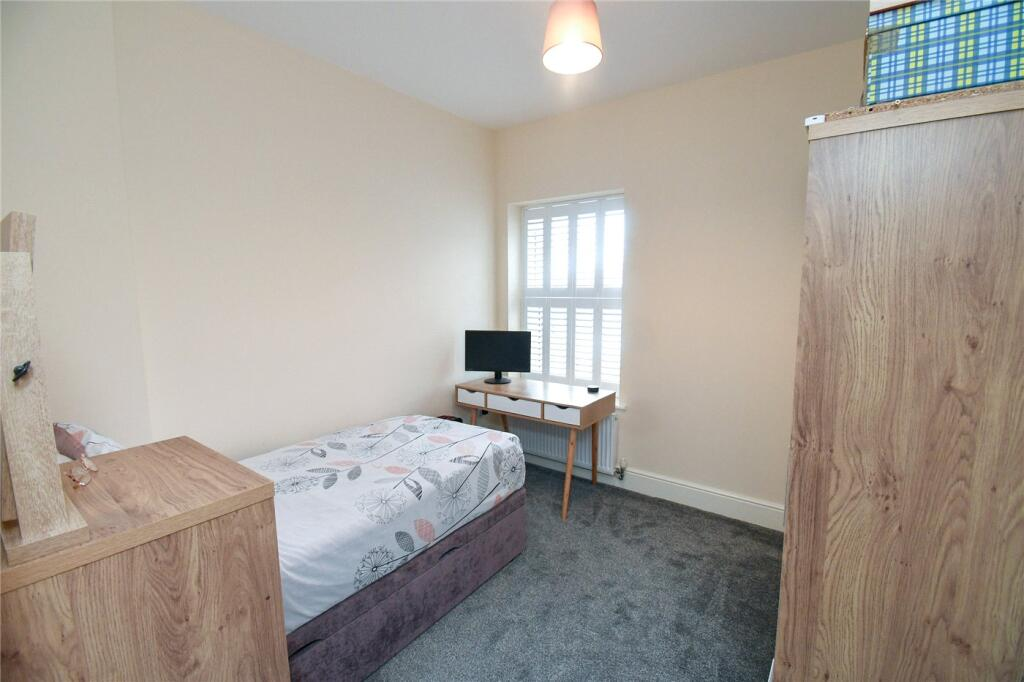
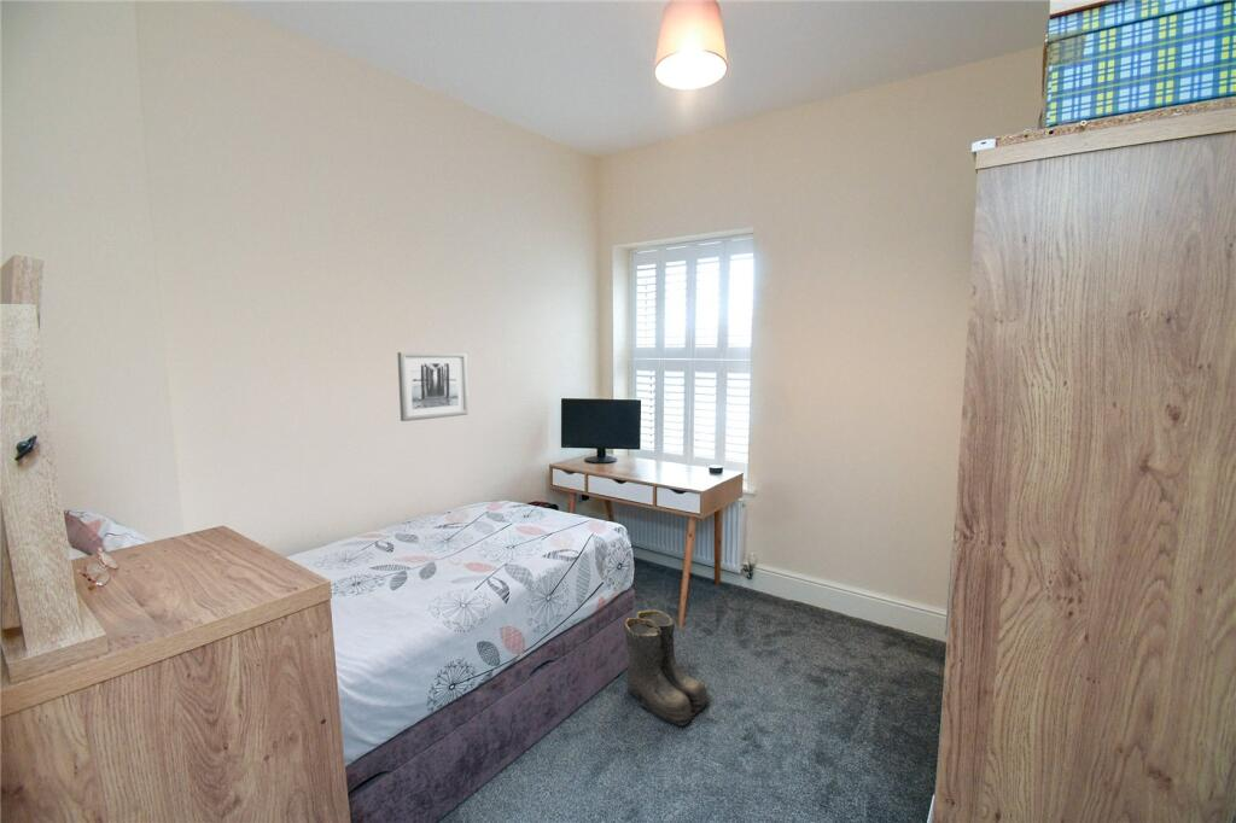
+ boots (664, 661)
+ wall art (435, 385)
